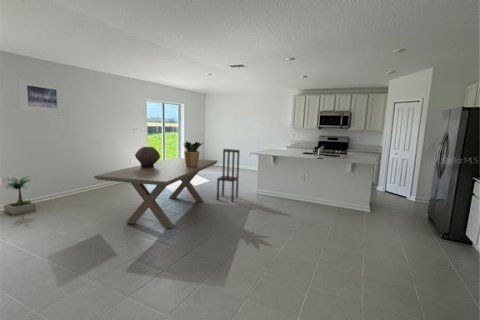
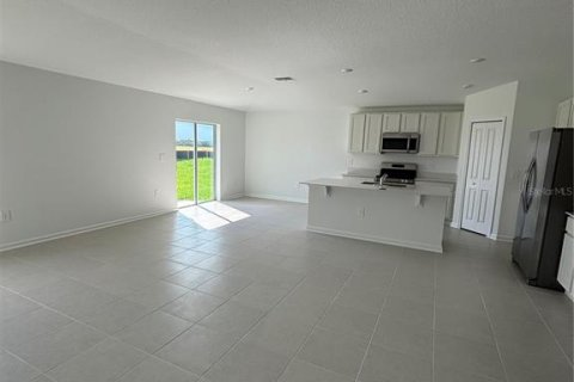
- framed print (42, 97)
- chair (228, 174)
- potted plant (193, 153)
- dining table (169, 184)
- potted plant (20, 193)
- ceramic pot (147, 156)
